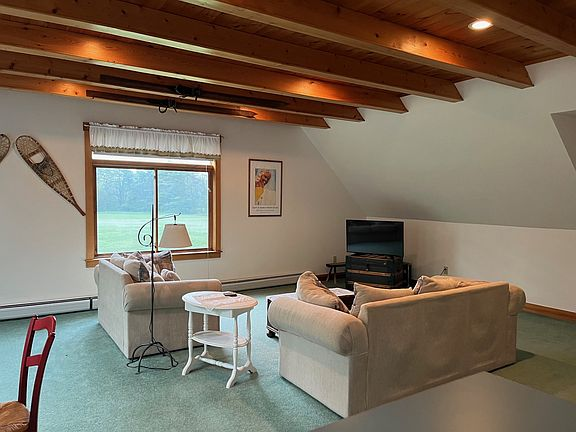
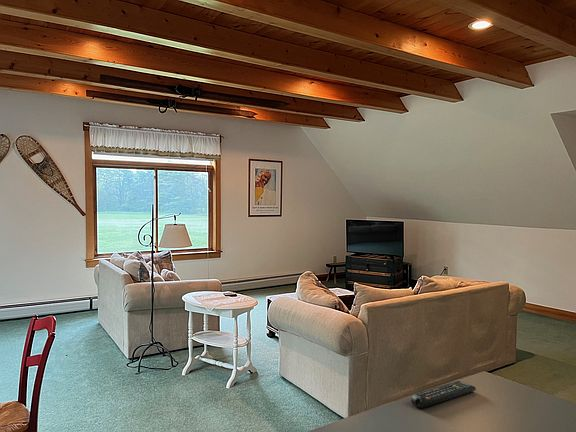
+ remote control (444, 393)
